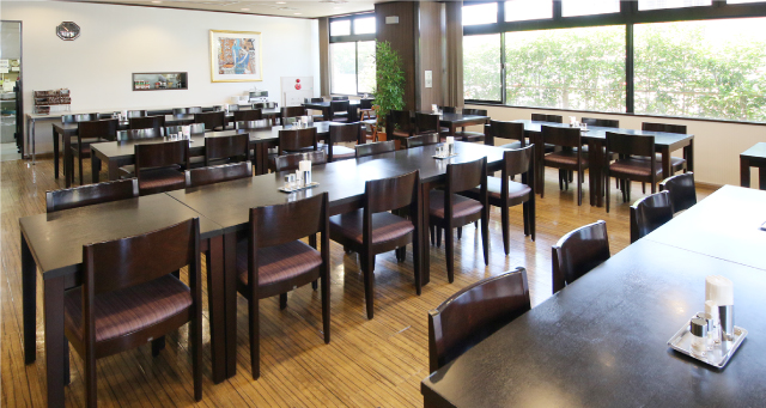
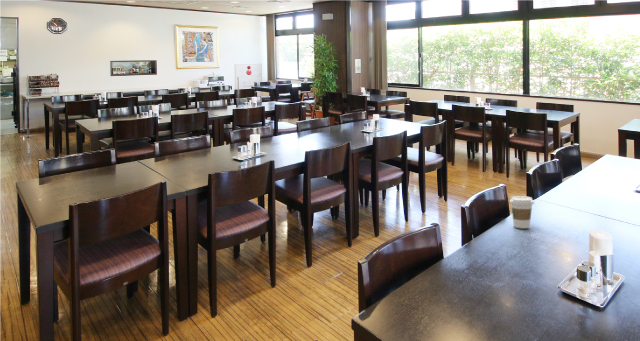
+ coffee cup (521, 212)
